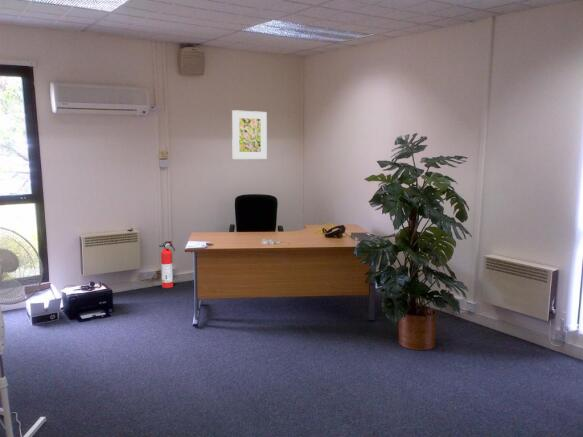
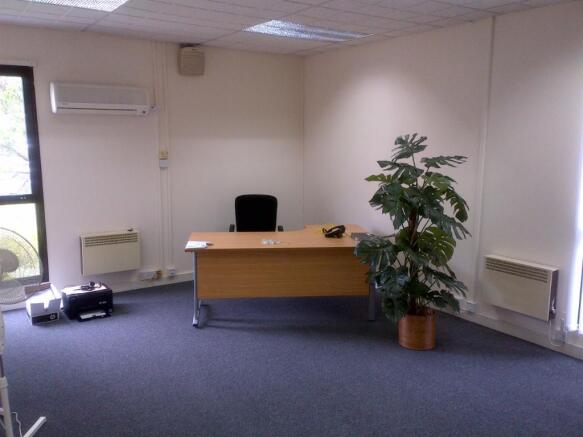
- fire extinguisher (167, 263)
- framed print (249, 135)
